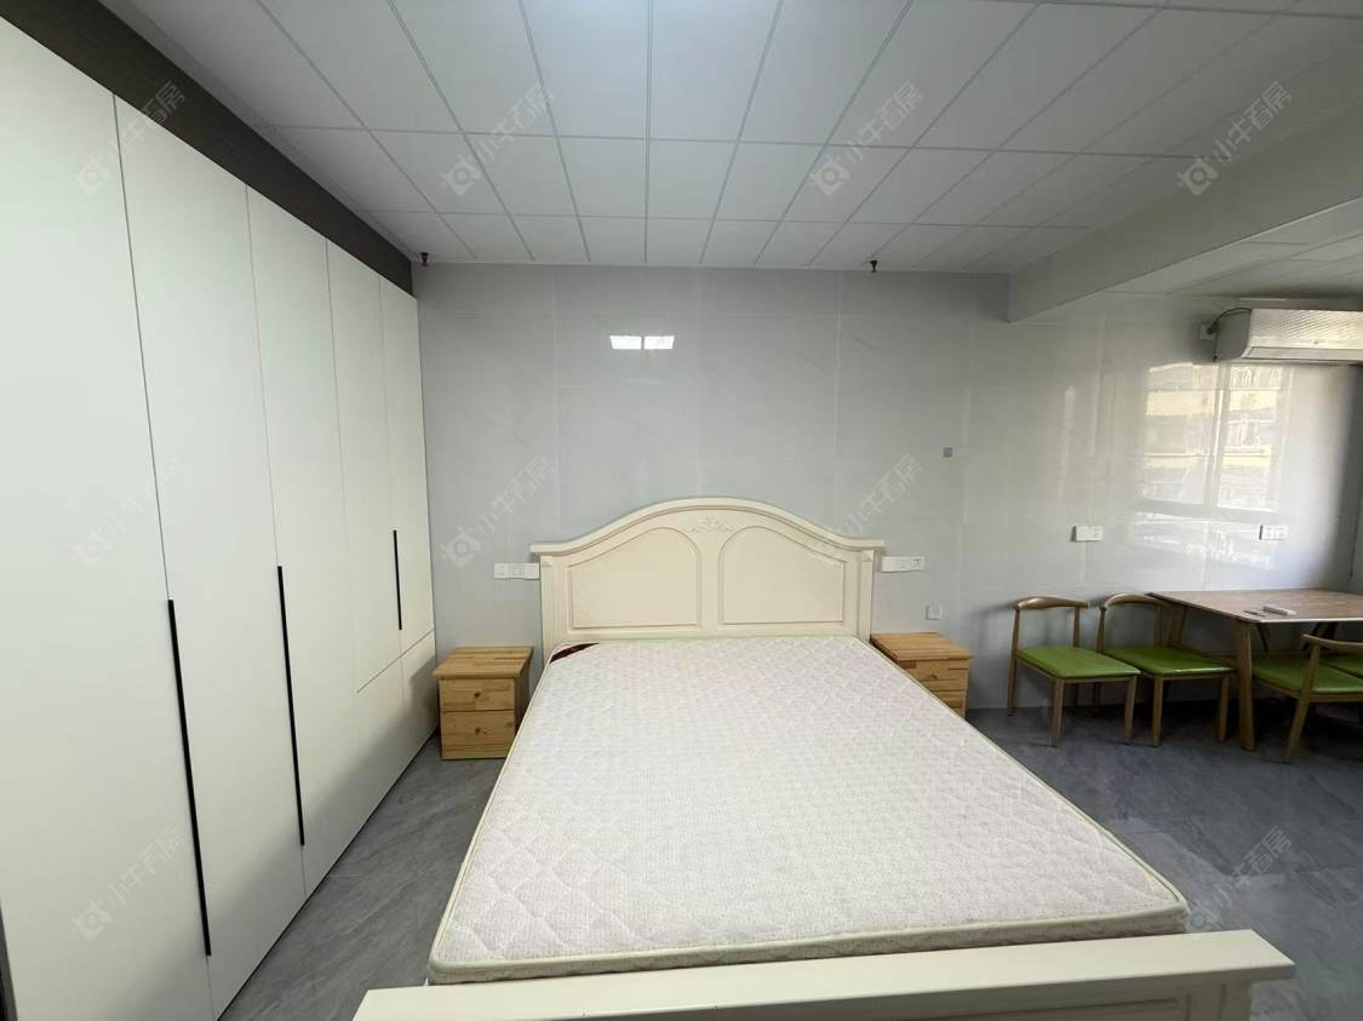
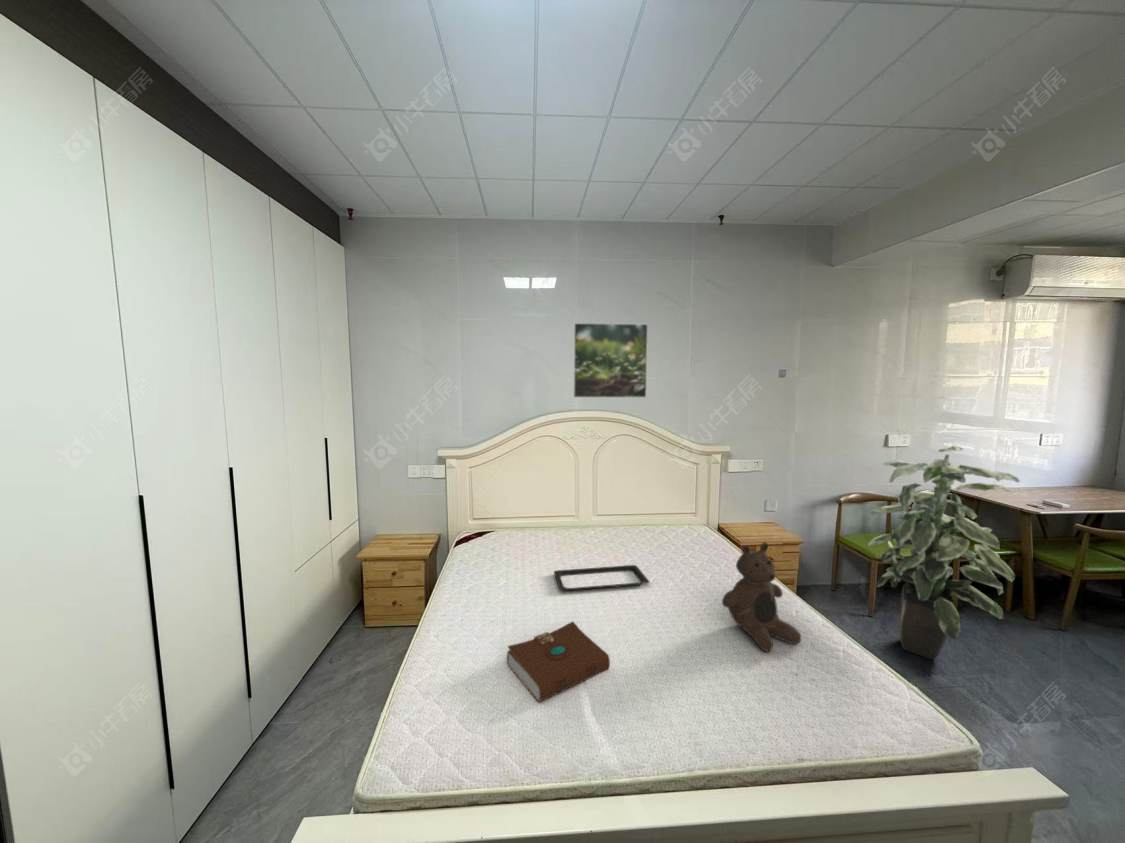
+ book (557, 657)
+ serving tray (600, 572)
+ indoor plant (937, 554)
+ teddy bear (763, 591)
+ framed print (610, 360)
